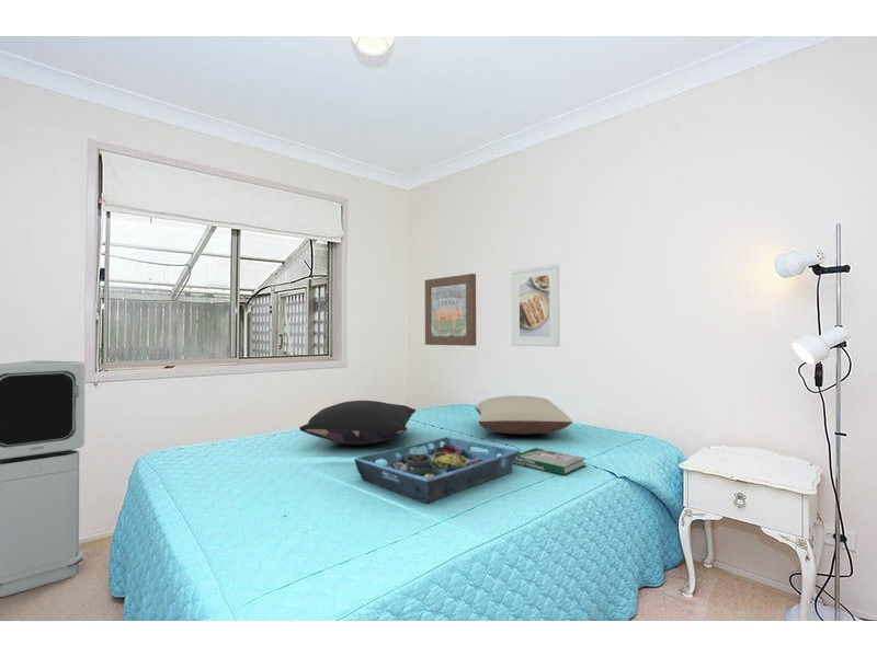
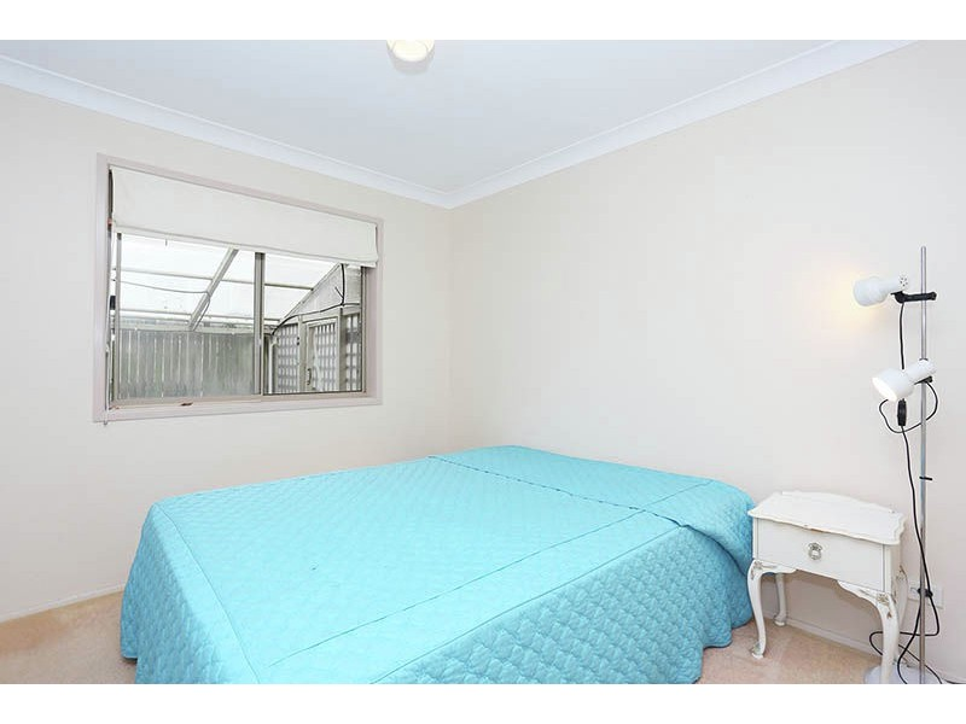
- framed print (534, 307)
- pillow (519, 415)
- pillow (364, 419)
- wall art (448, 311)
- air purifier (35, 468)
- book (548, 460)
- serving tray (440, 463)
